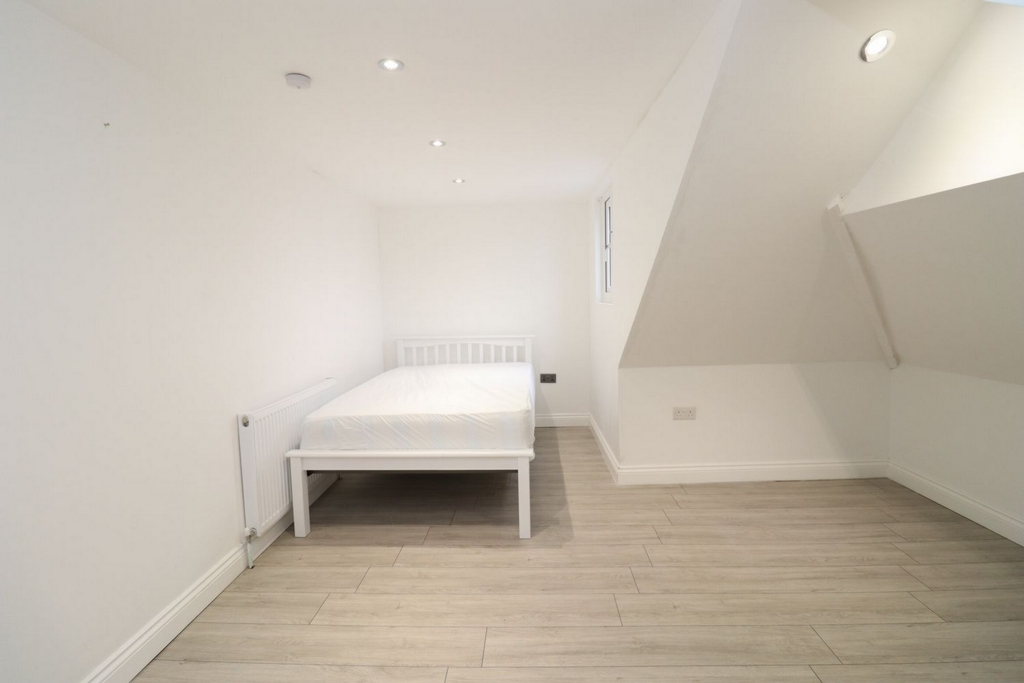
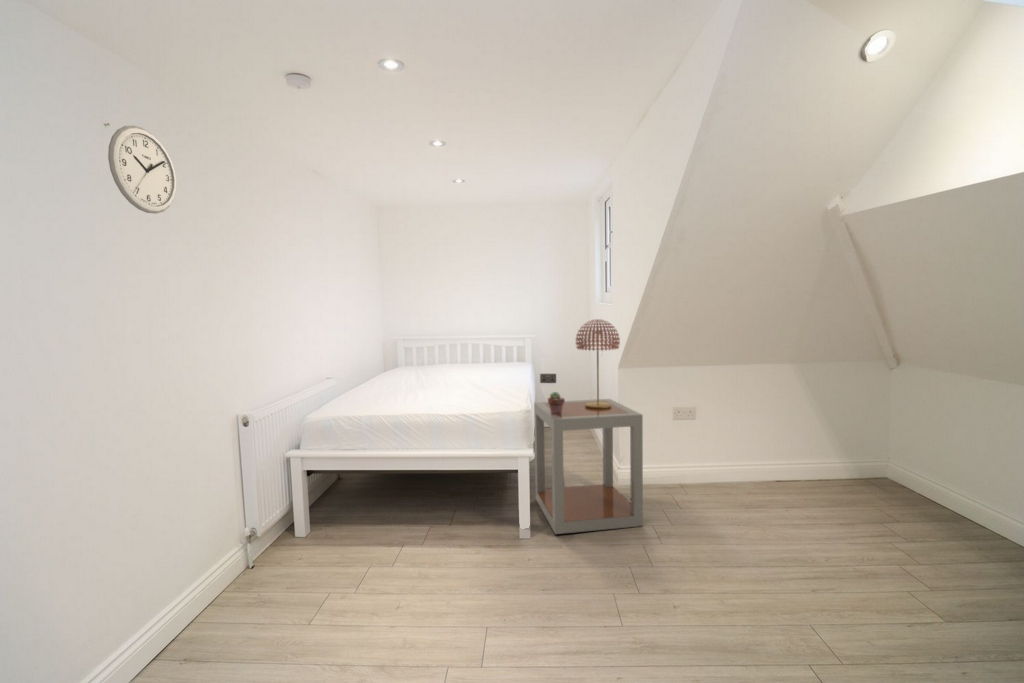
+ potted succulent (556, 402)
+ table lamp (597, 362)
+ side table (603, 460)
+ wall clock (146, 170)
